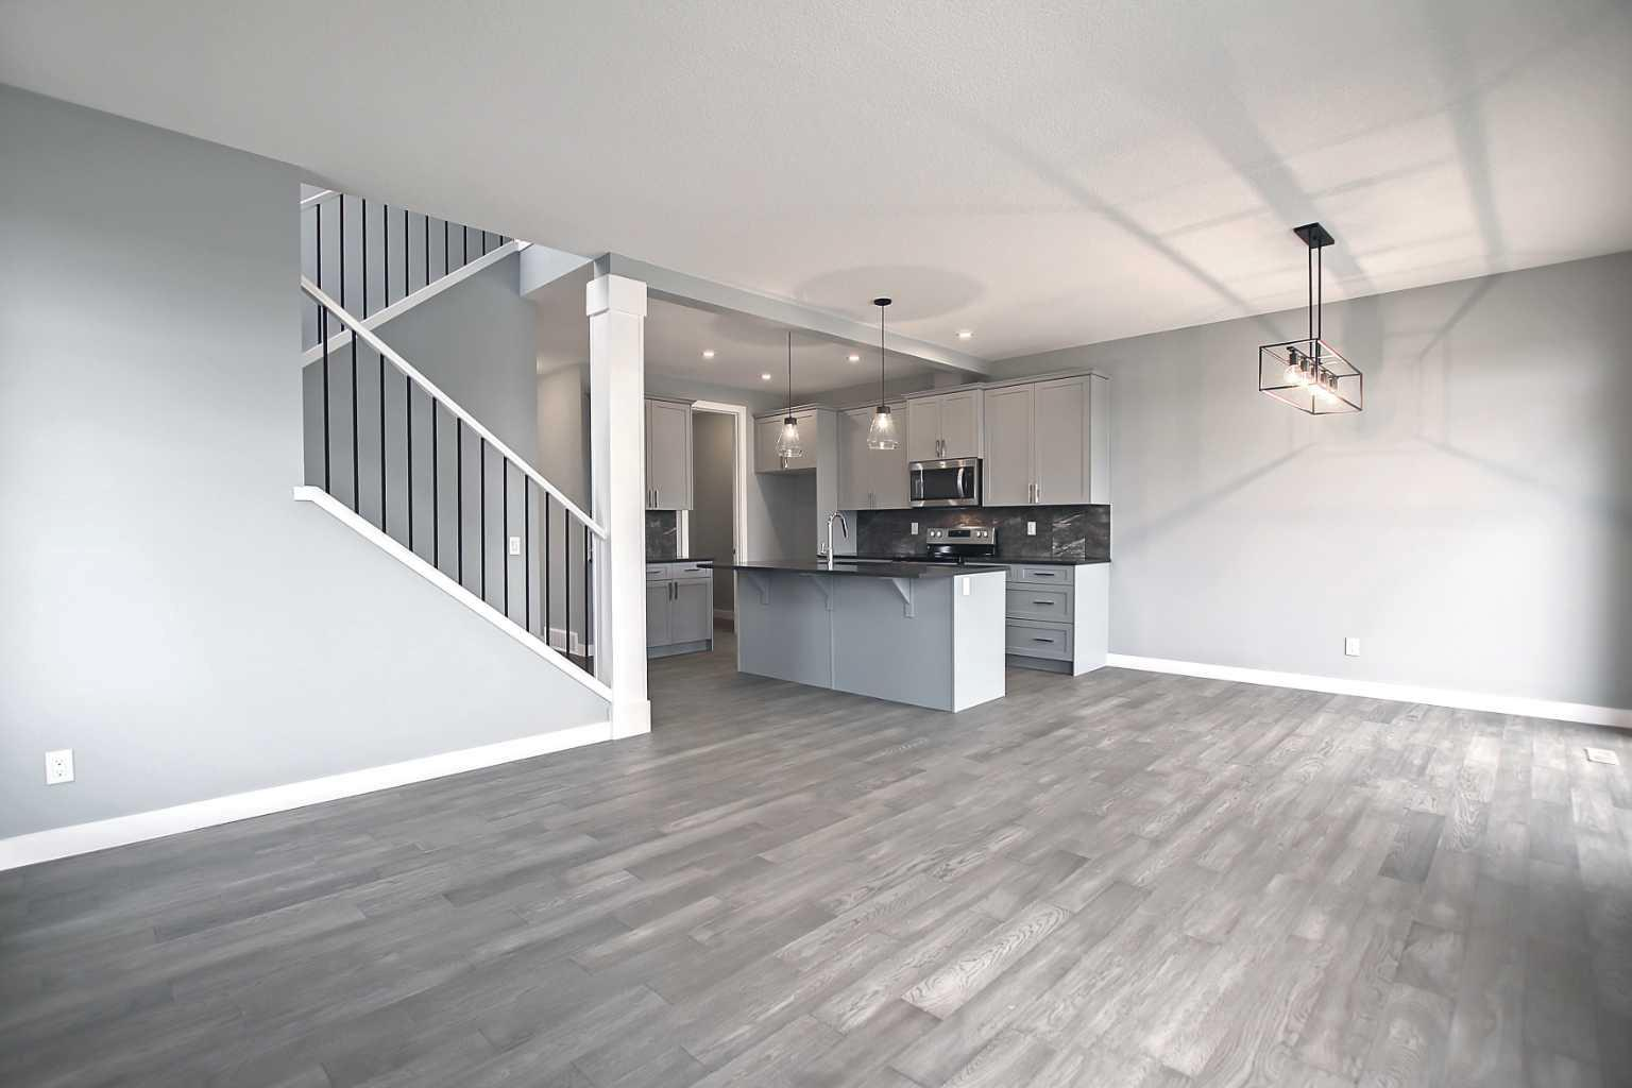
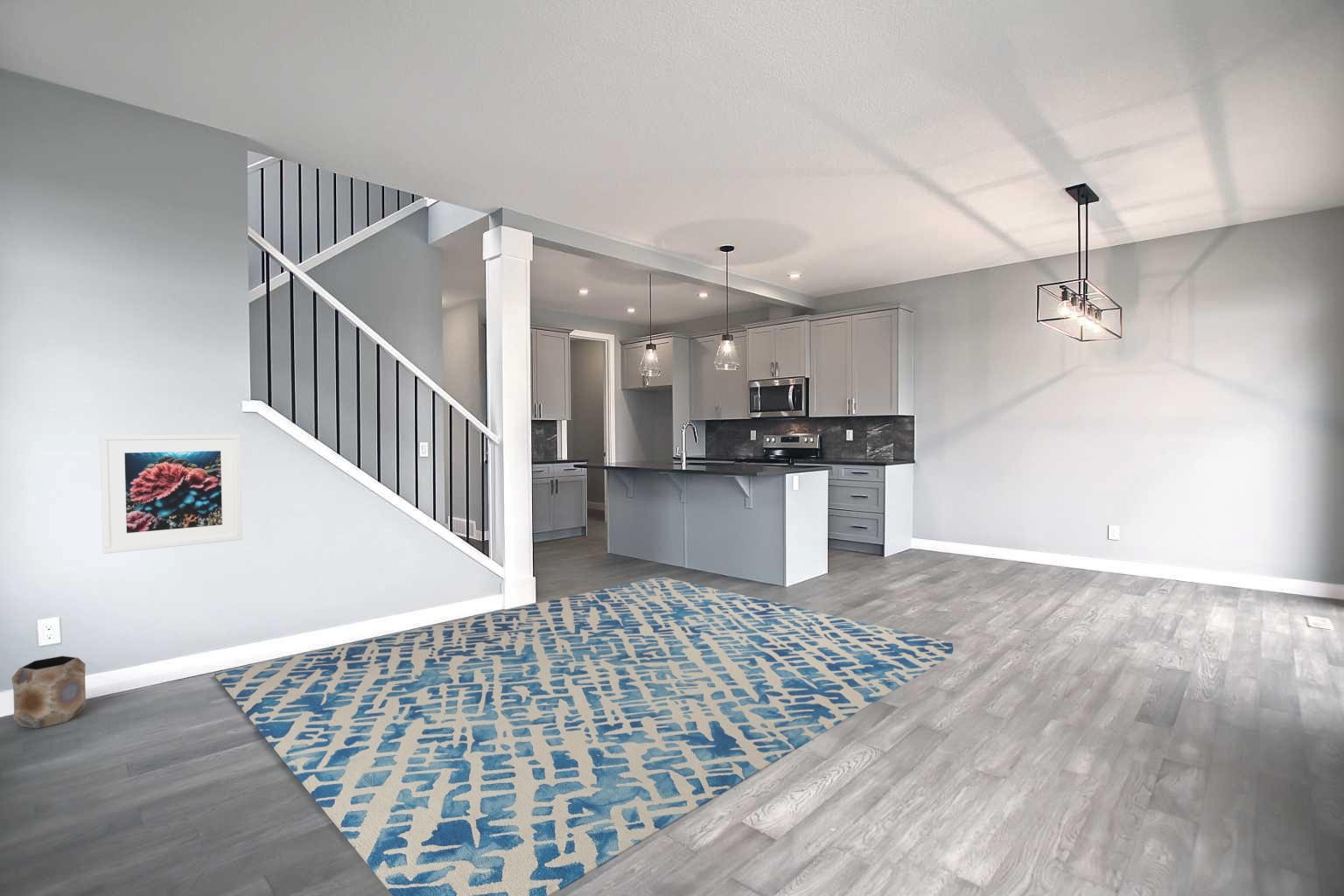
+ planter (50, 690)
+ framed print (175, 490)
+ rug (612, 660)
